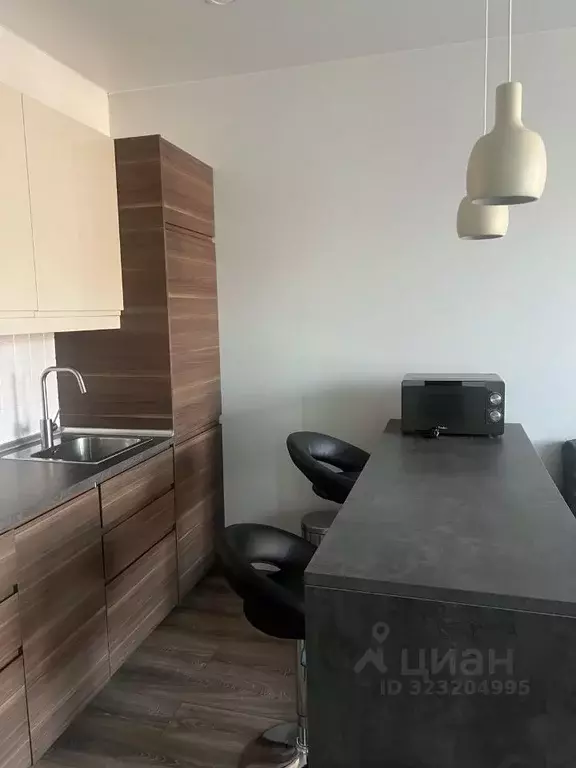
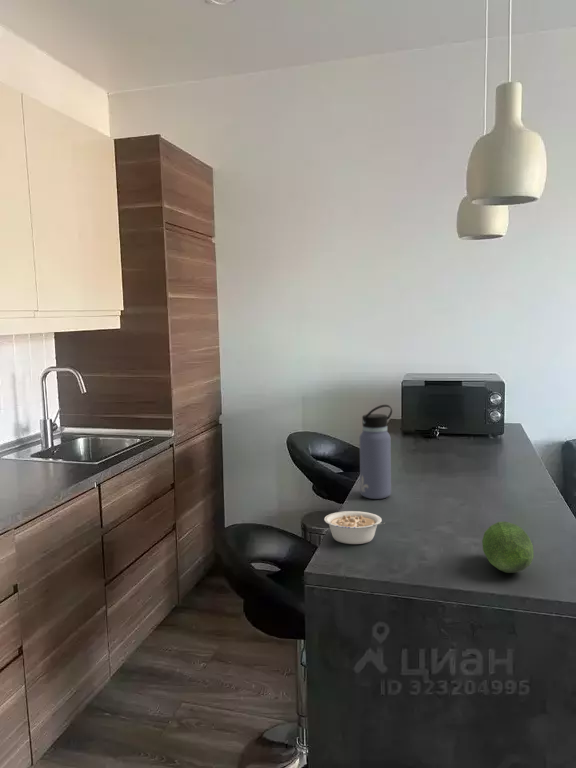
+ legume (355, 526)
+ fruit (505, 544)
+ water bottle (375, 449)
